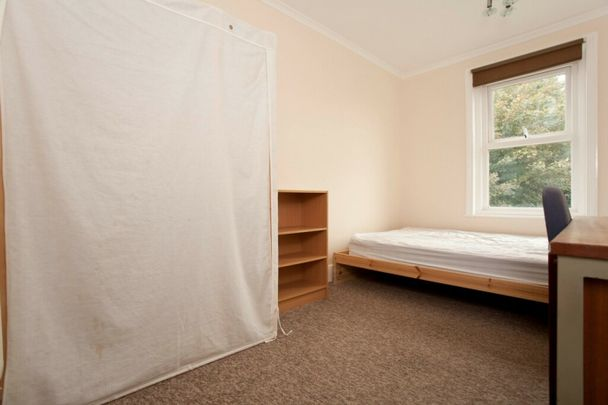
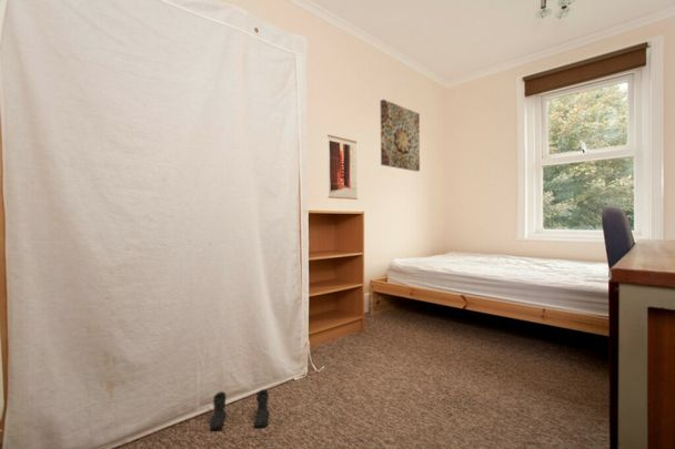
+ wall art (342, 169)
+ boots (224, 406)
+ wall art (401, 137)
